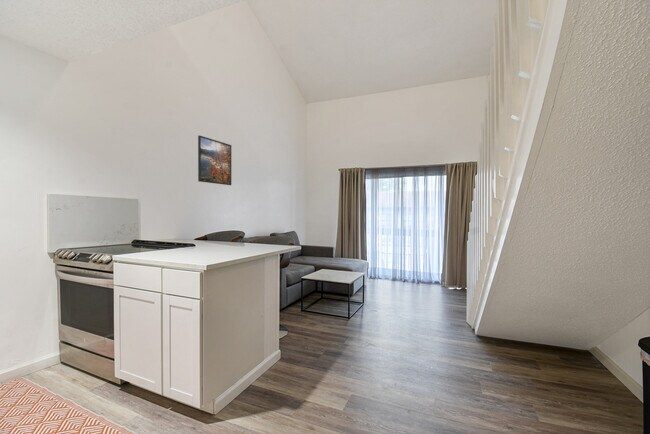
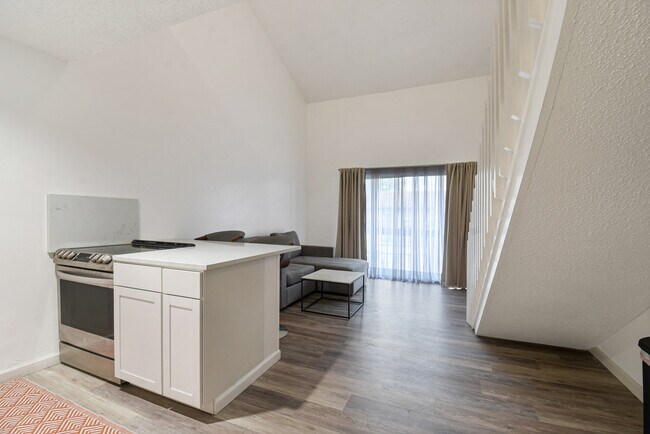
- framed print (215, 162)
